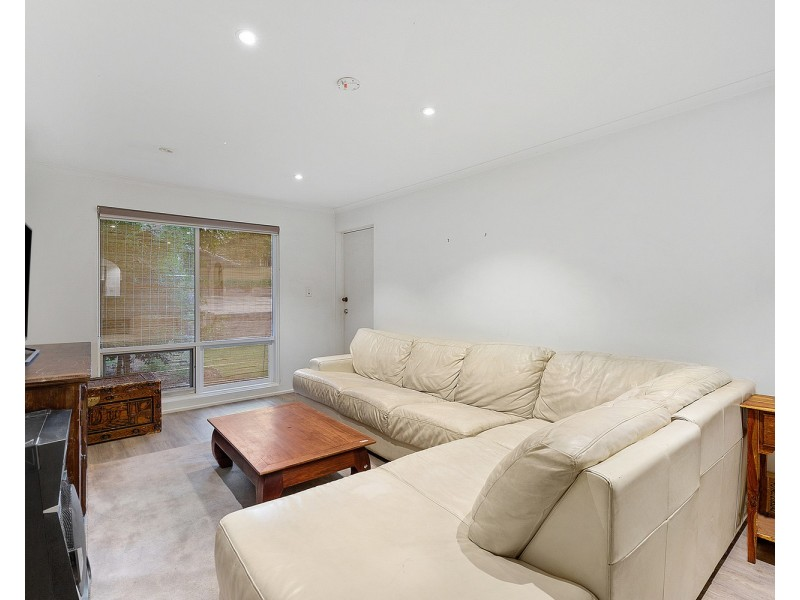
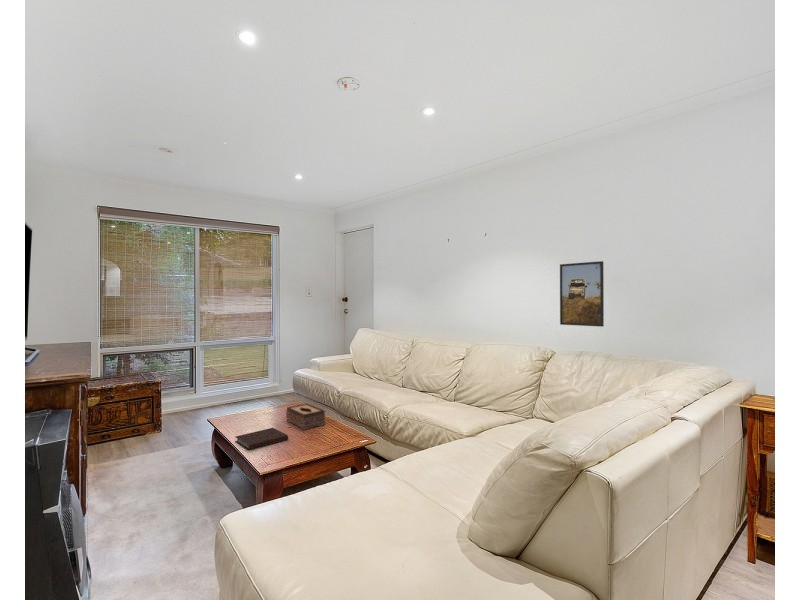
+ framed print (580, 294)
+ notebook (261, 438)
+ tissue box (305, 415)
